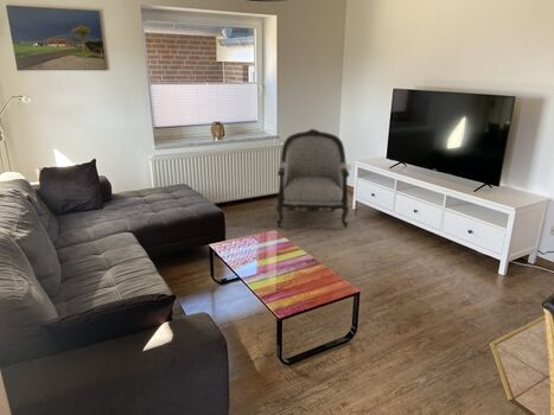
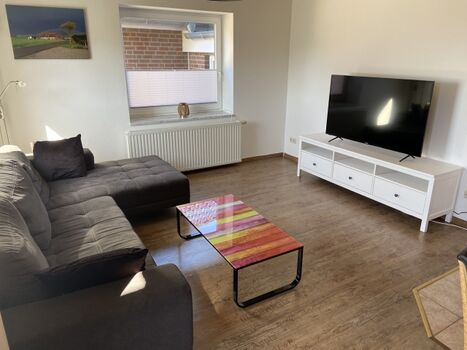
- armchair (311, 177)
